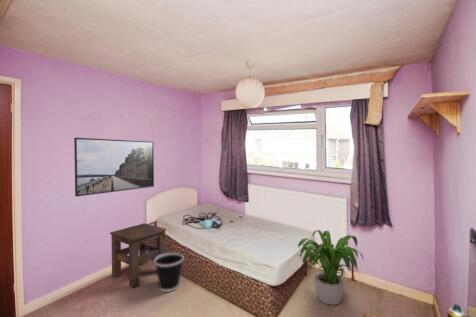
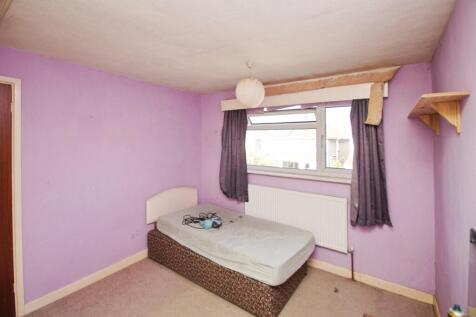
- side table (139, 252)
- wastebasket (169, 272)
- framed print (119, 165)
- potted plant (330, 266)
